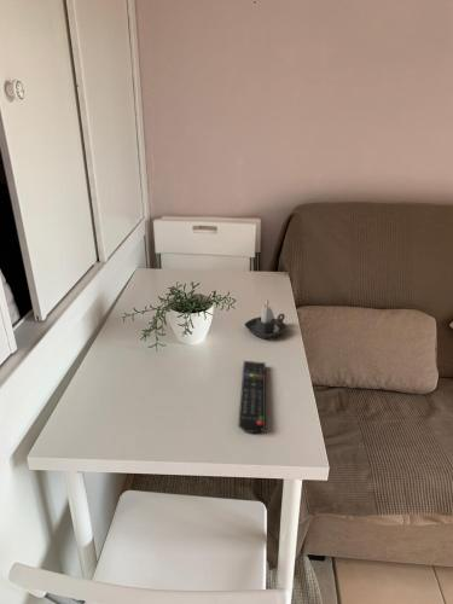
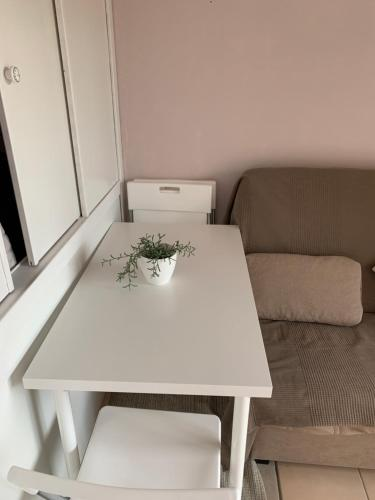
- remote control (252, 393)
- candle (268, 314)
